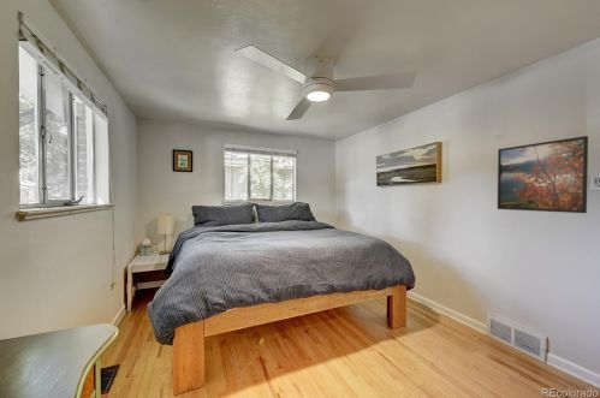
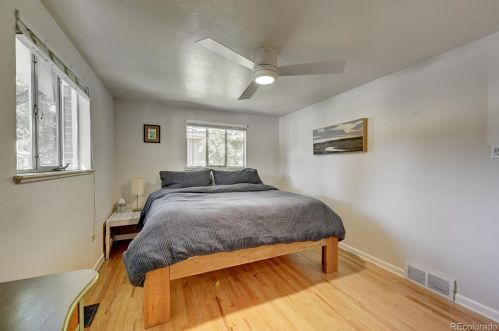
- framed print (536, 177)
